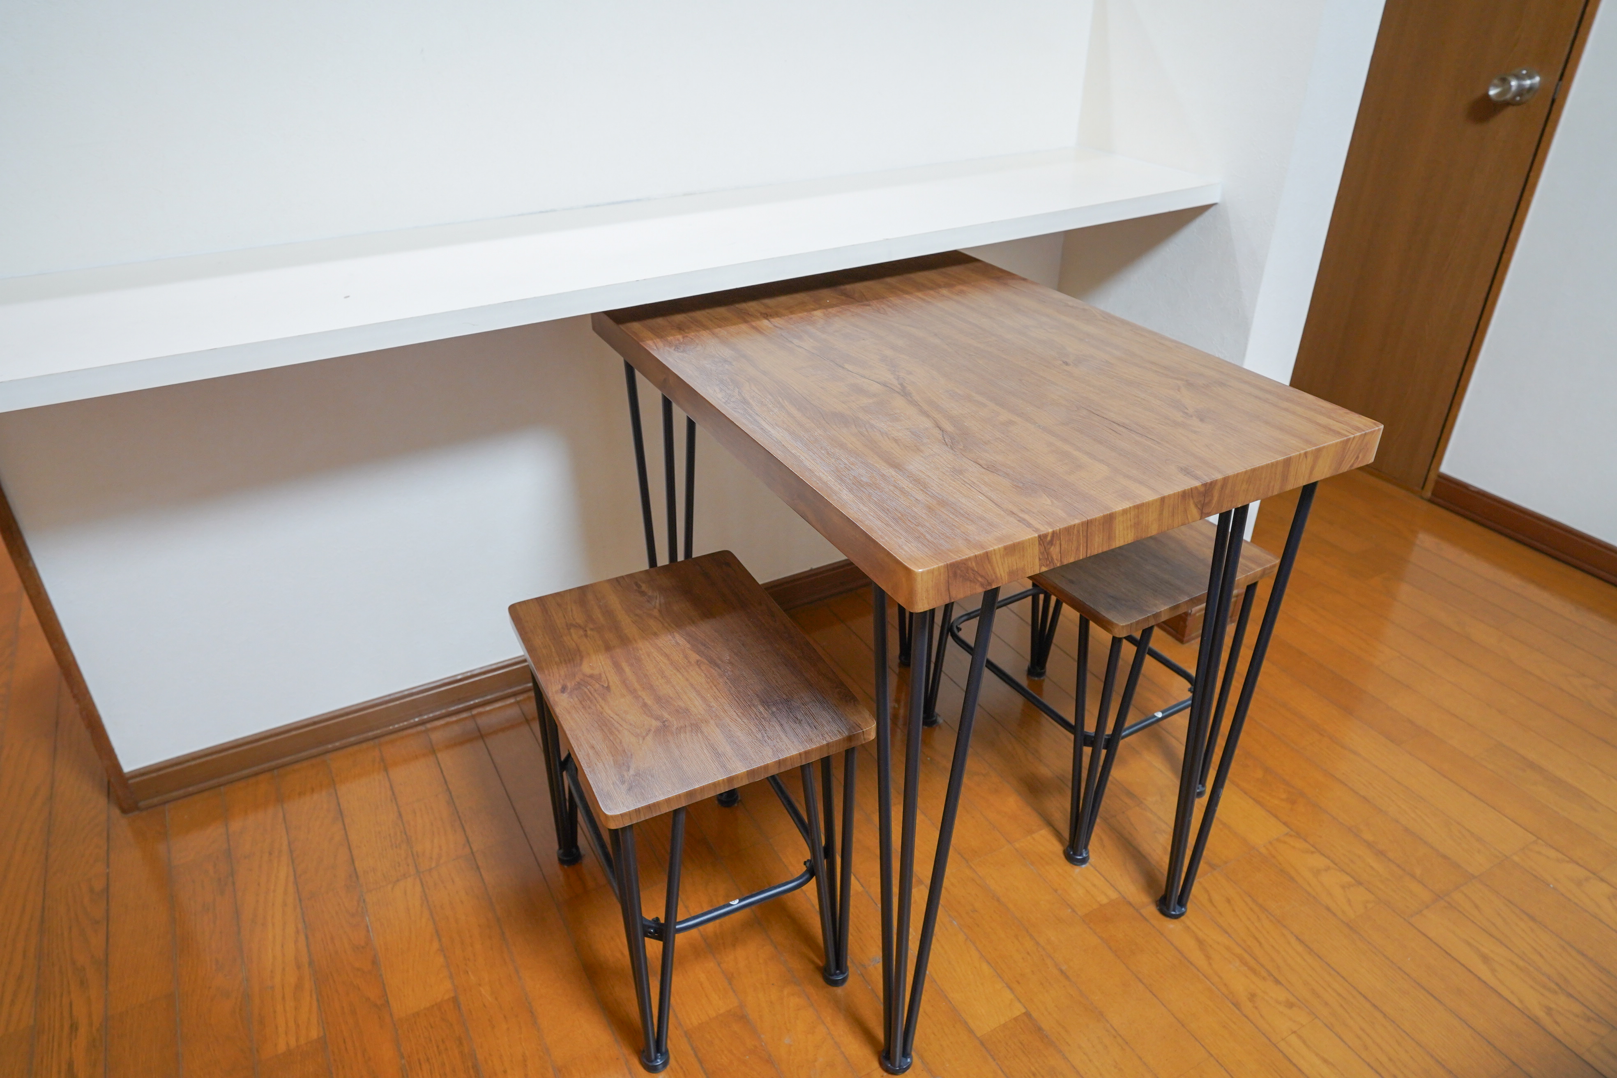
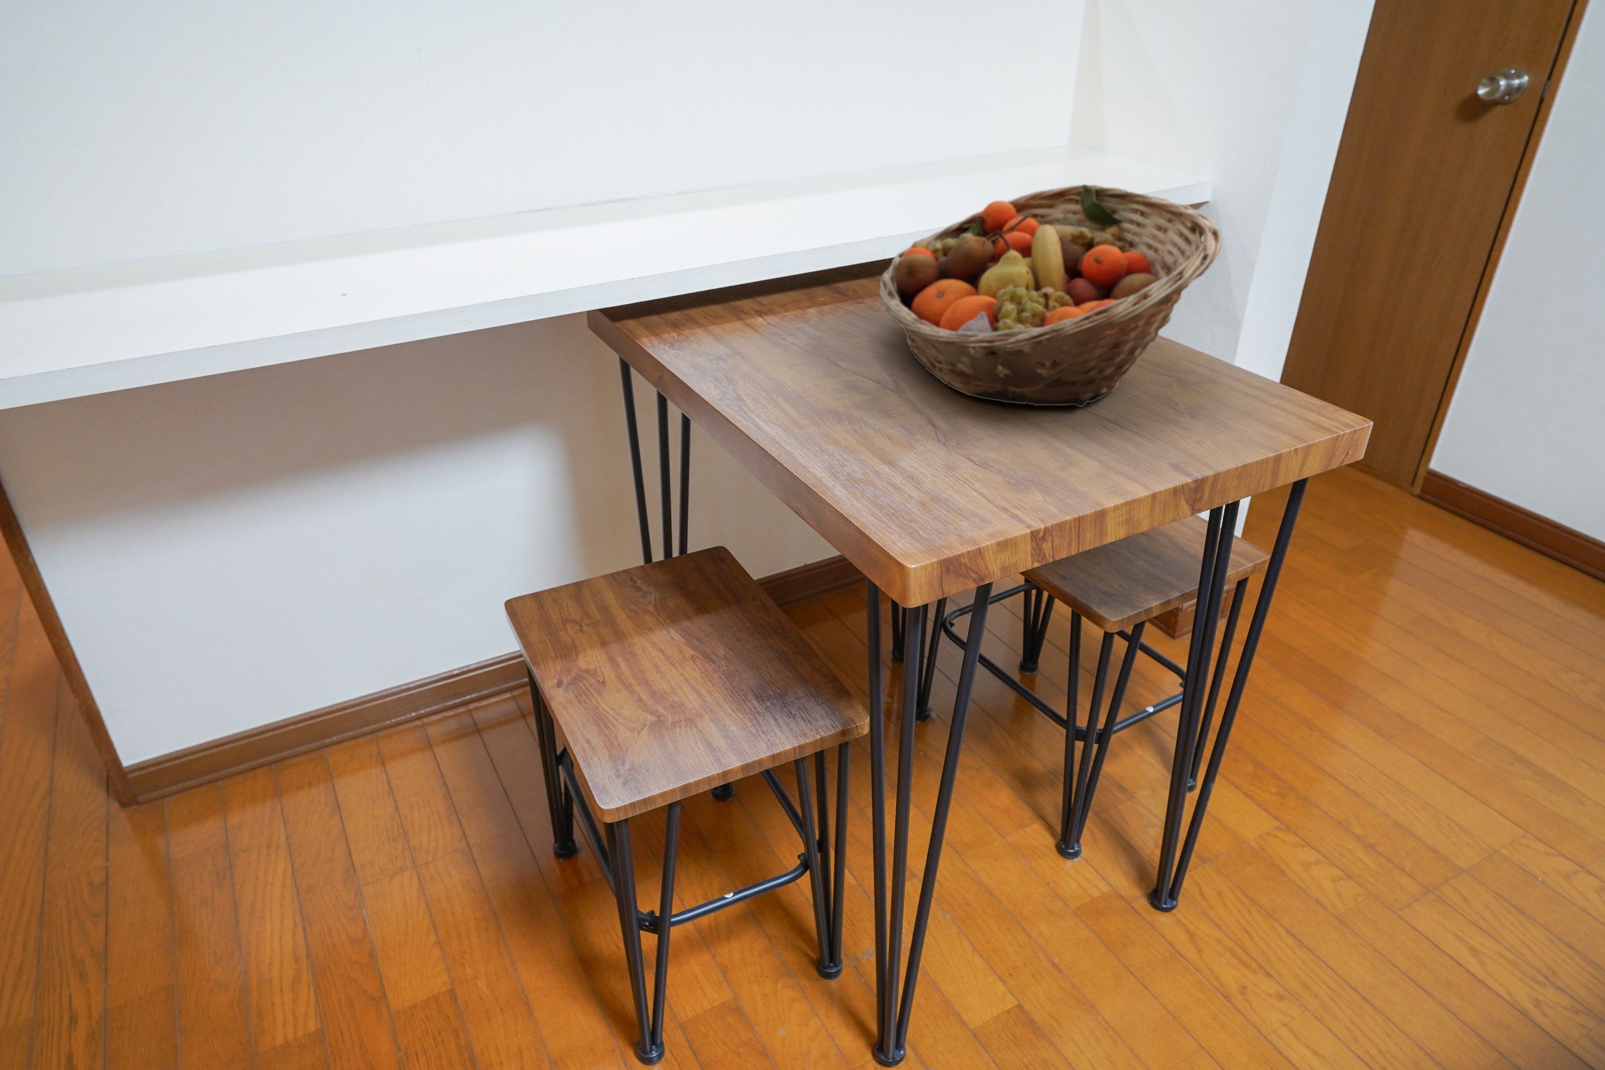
+ fruit basket (1037, 287)
